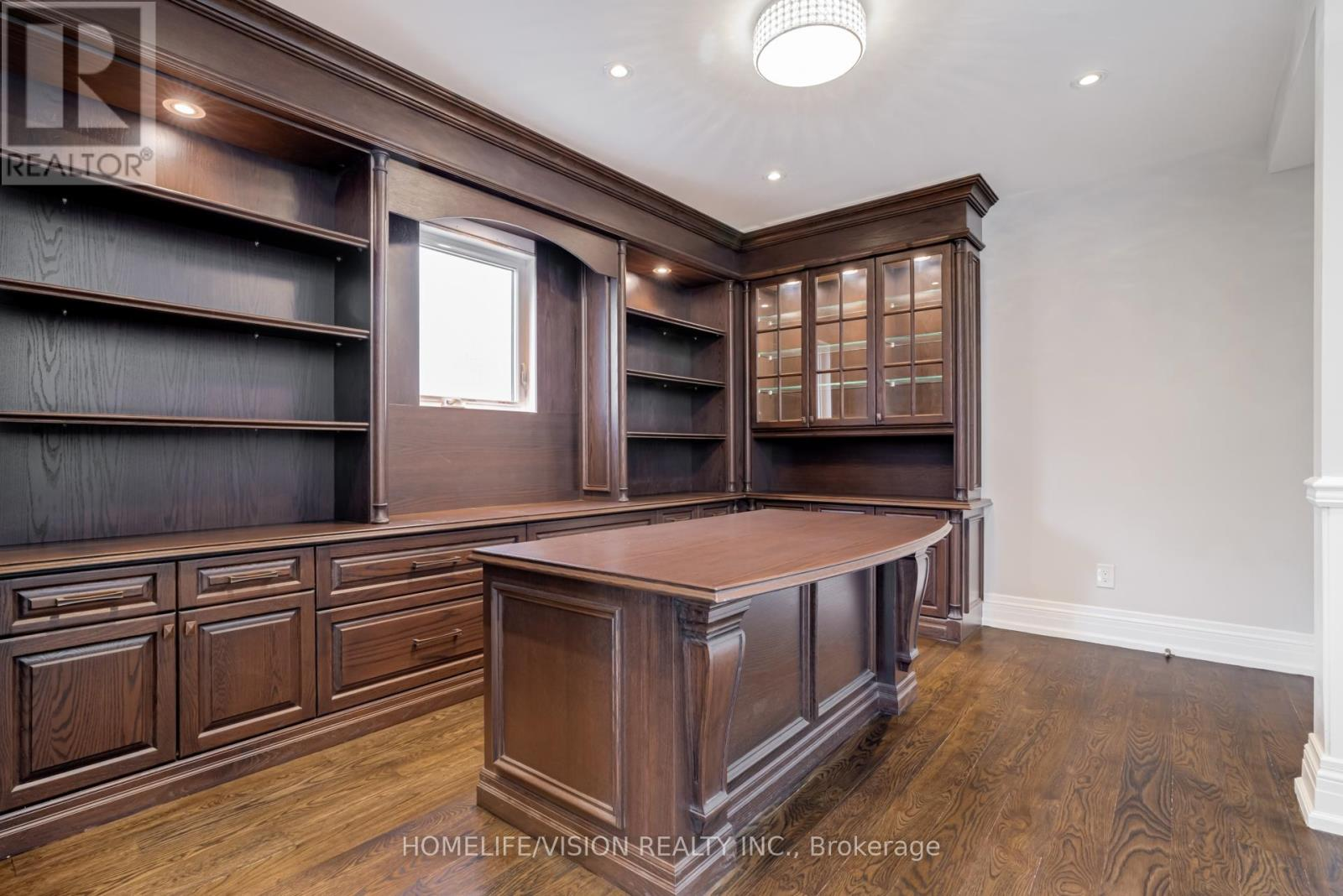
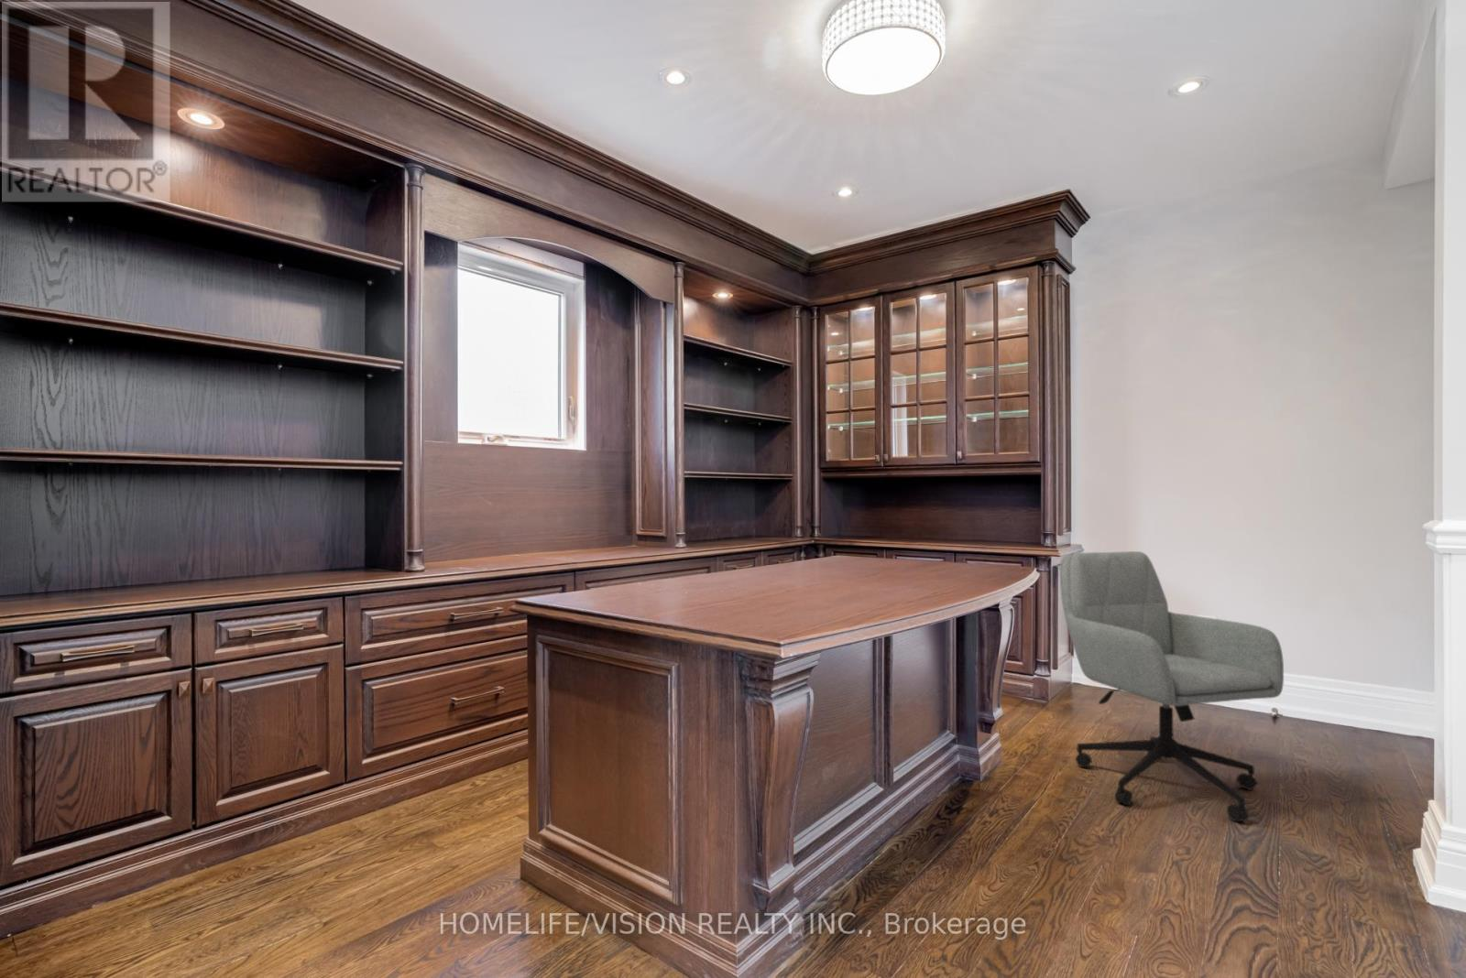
+ office chair (1161, 670)
